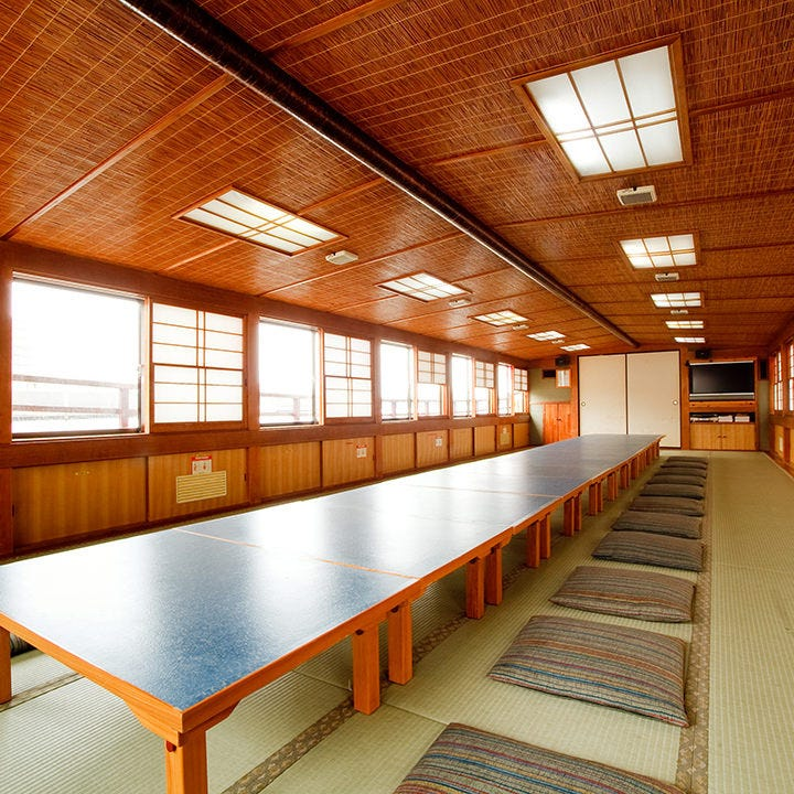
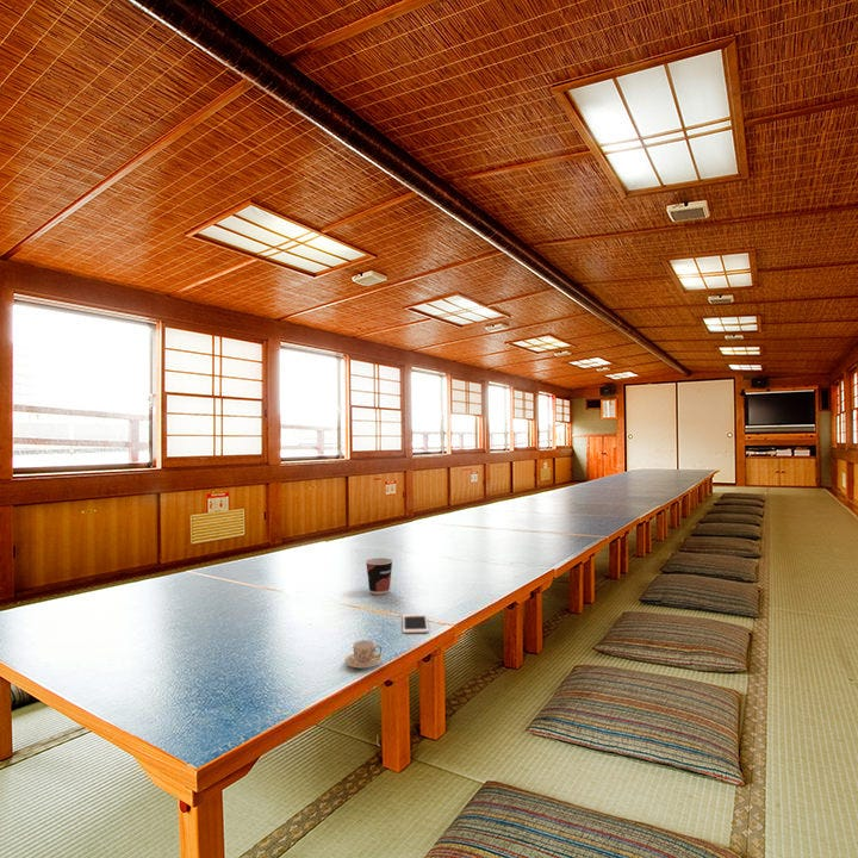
+ cup (379, 576)
+ cell phone (415, 623)
+ teacup (363, 653)
